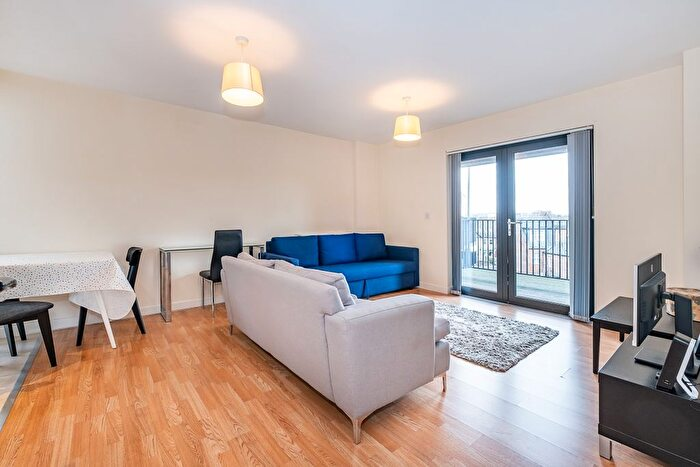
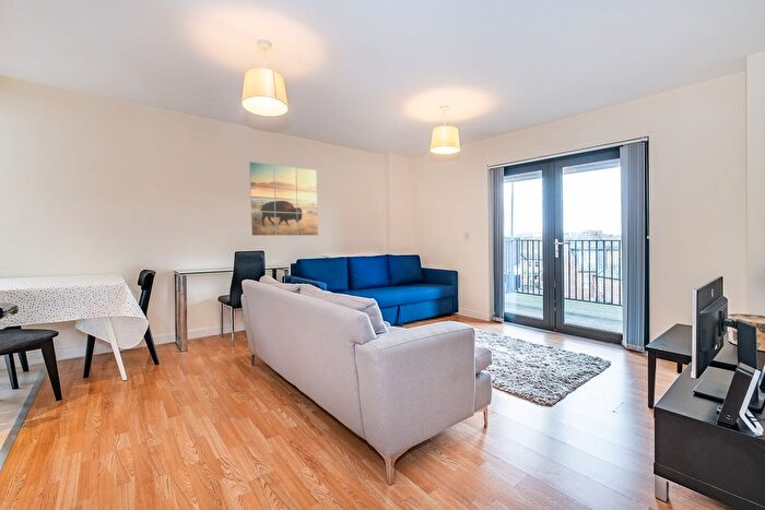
+ wall art (285, 201)
